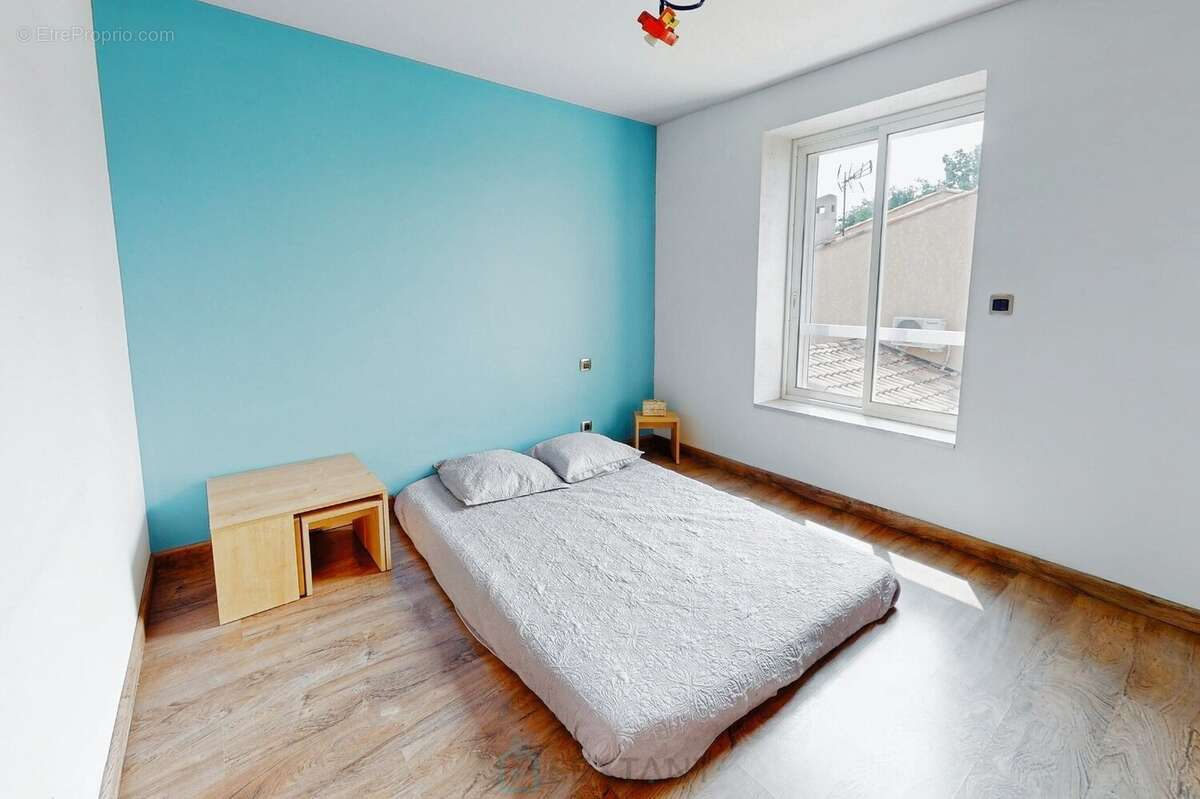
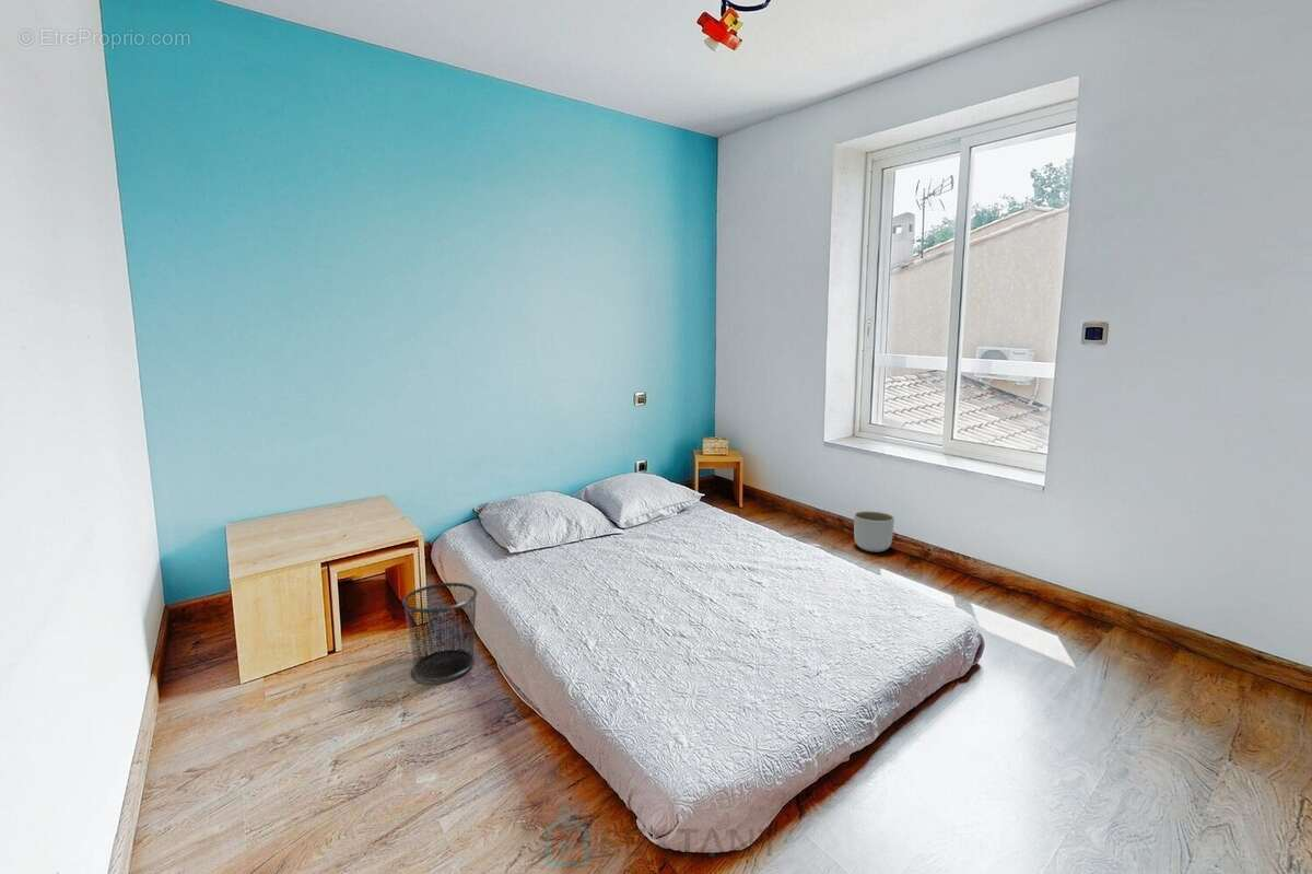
+ waste bin (442, 630)
+ planter (872, 532)
